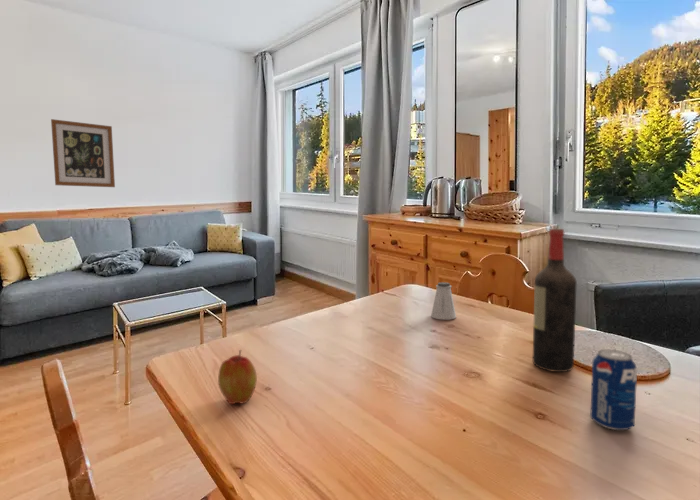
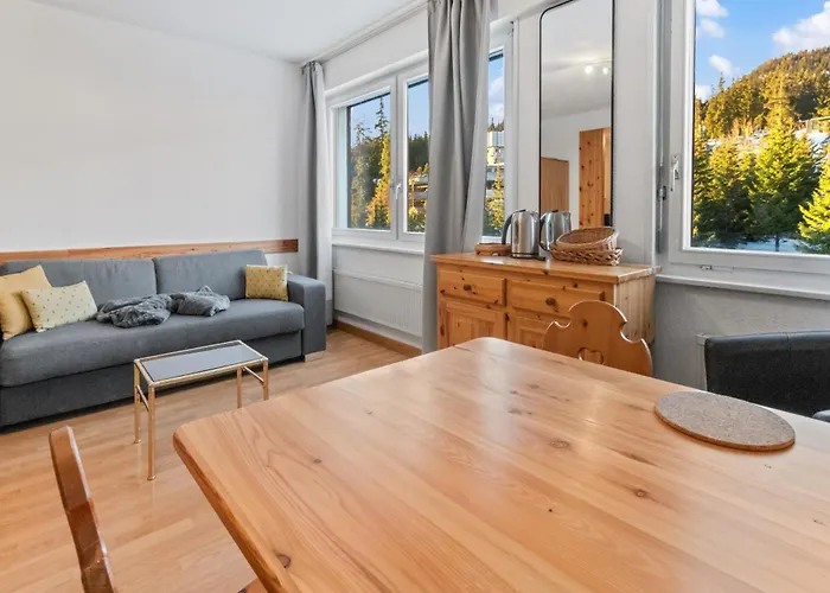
- wall art (84, 154)
- wine bottle (554, 298)
- beverage can (613, 389)
- apple (237, 375)
- saltshaker (443, 299)
